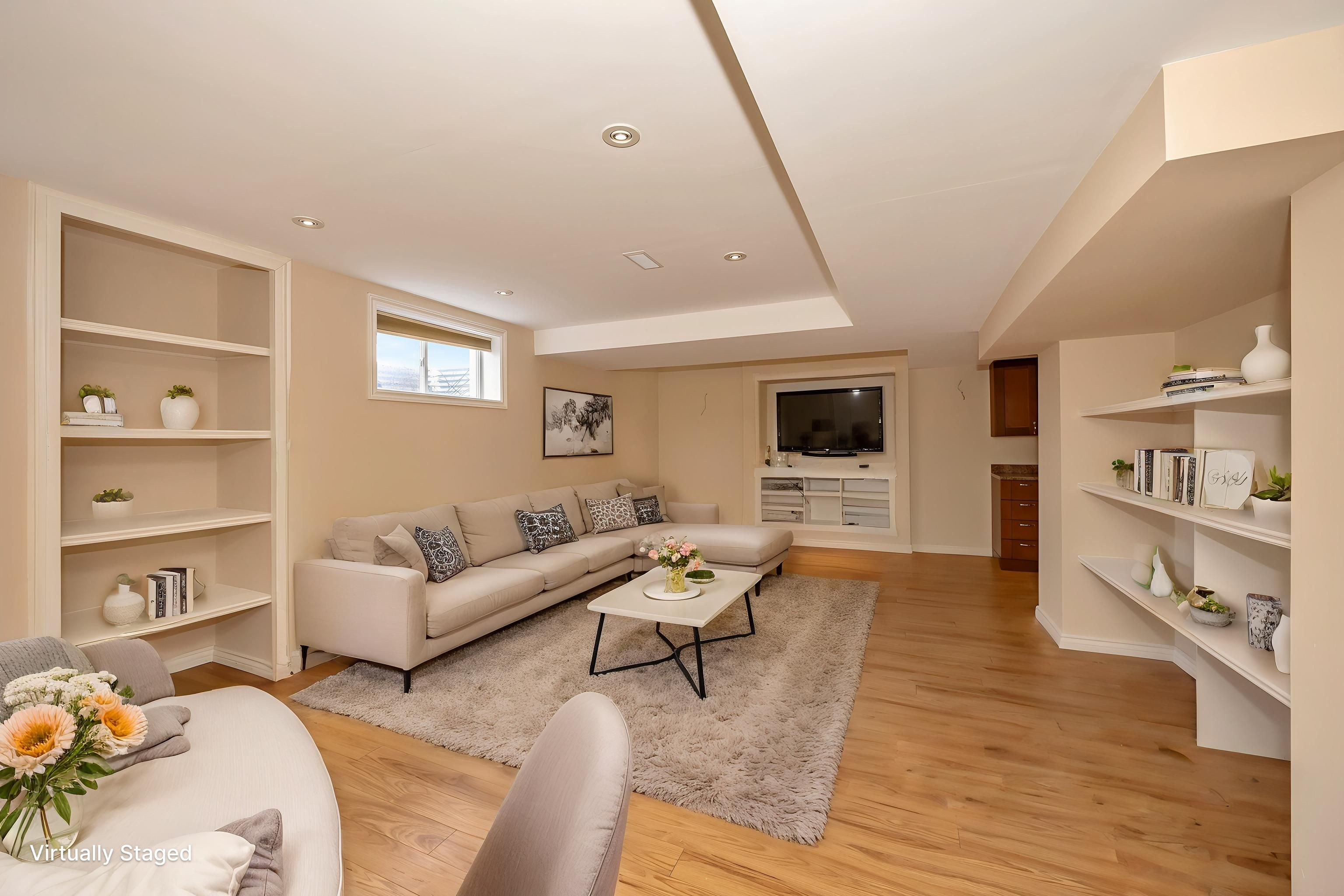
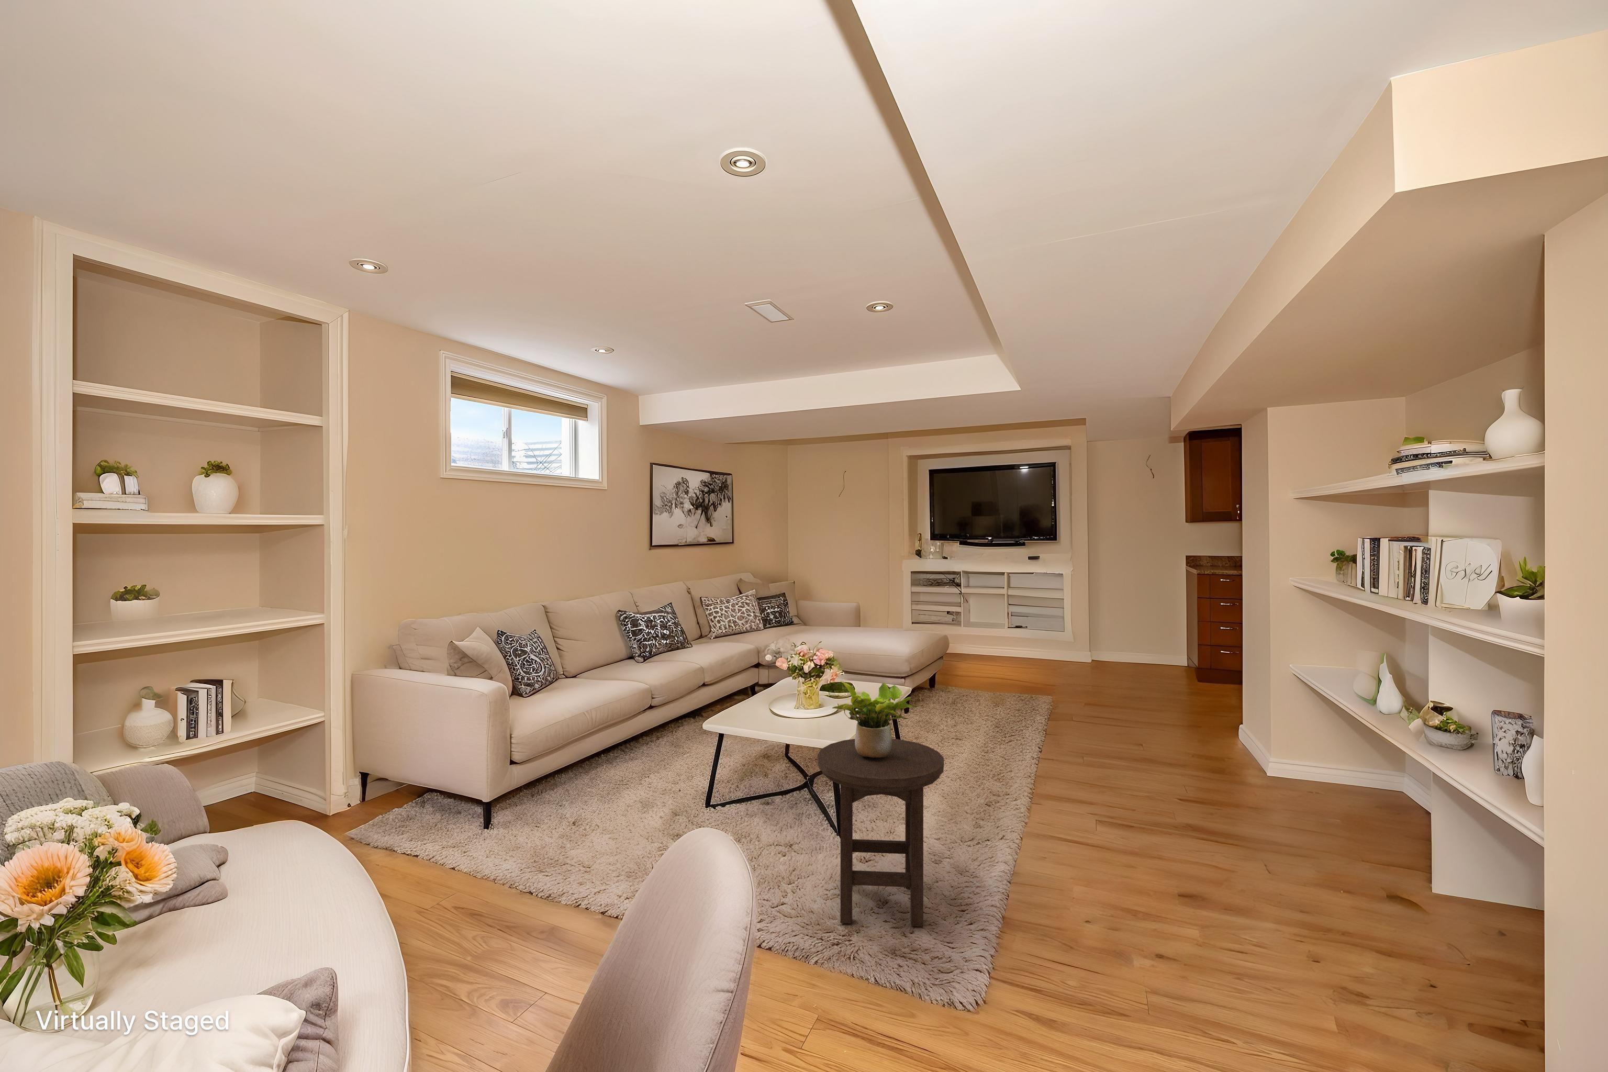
+ stool (879, 840)
+ potted plant (876, 718)
